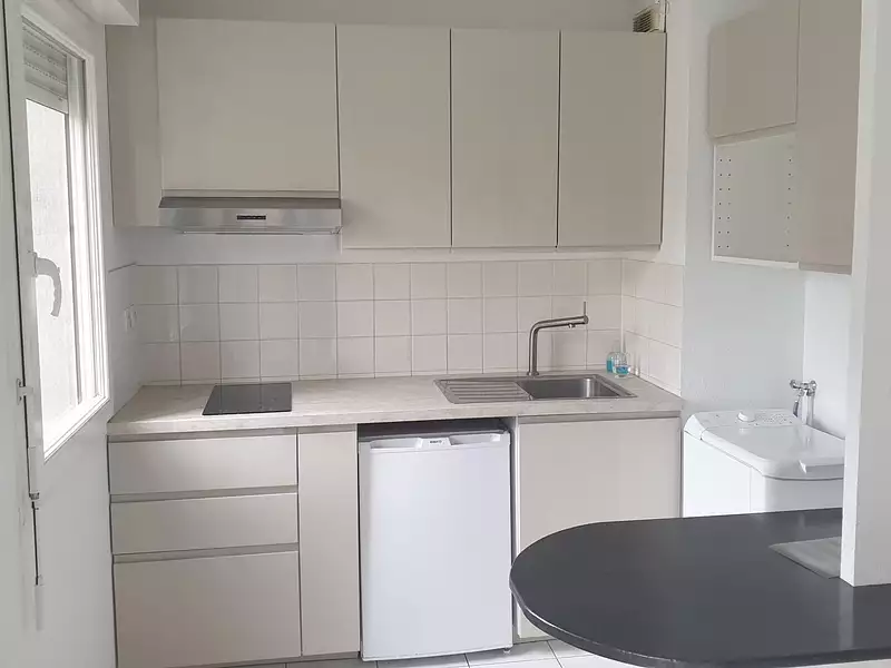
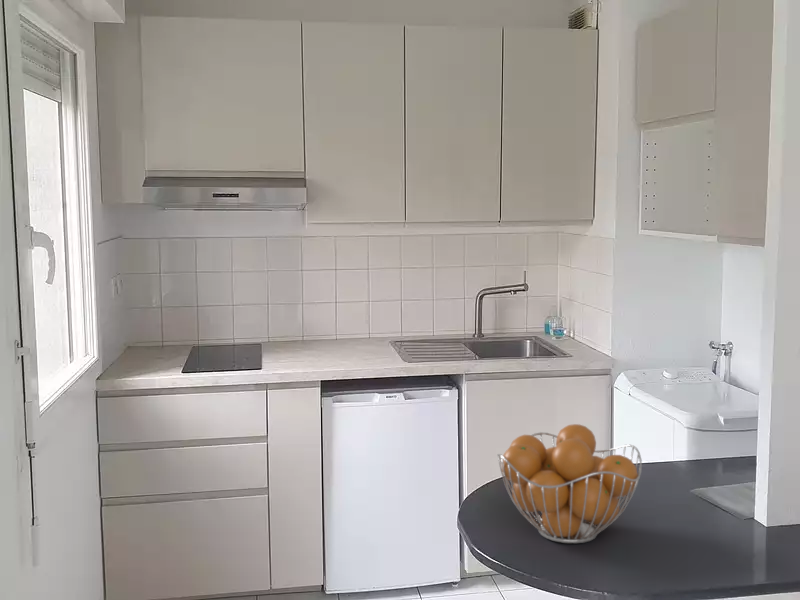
+ fruit basket (568, 481)
